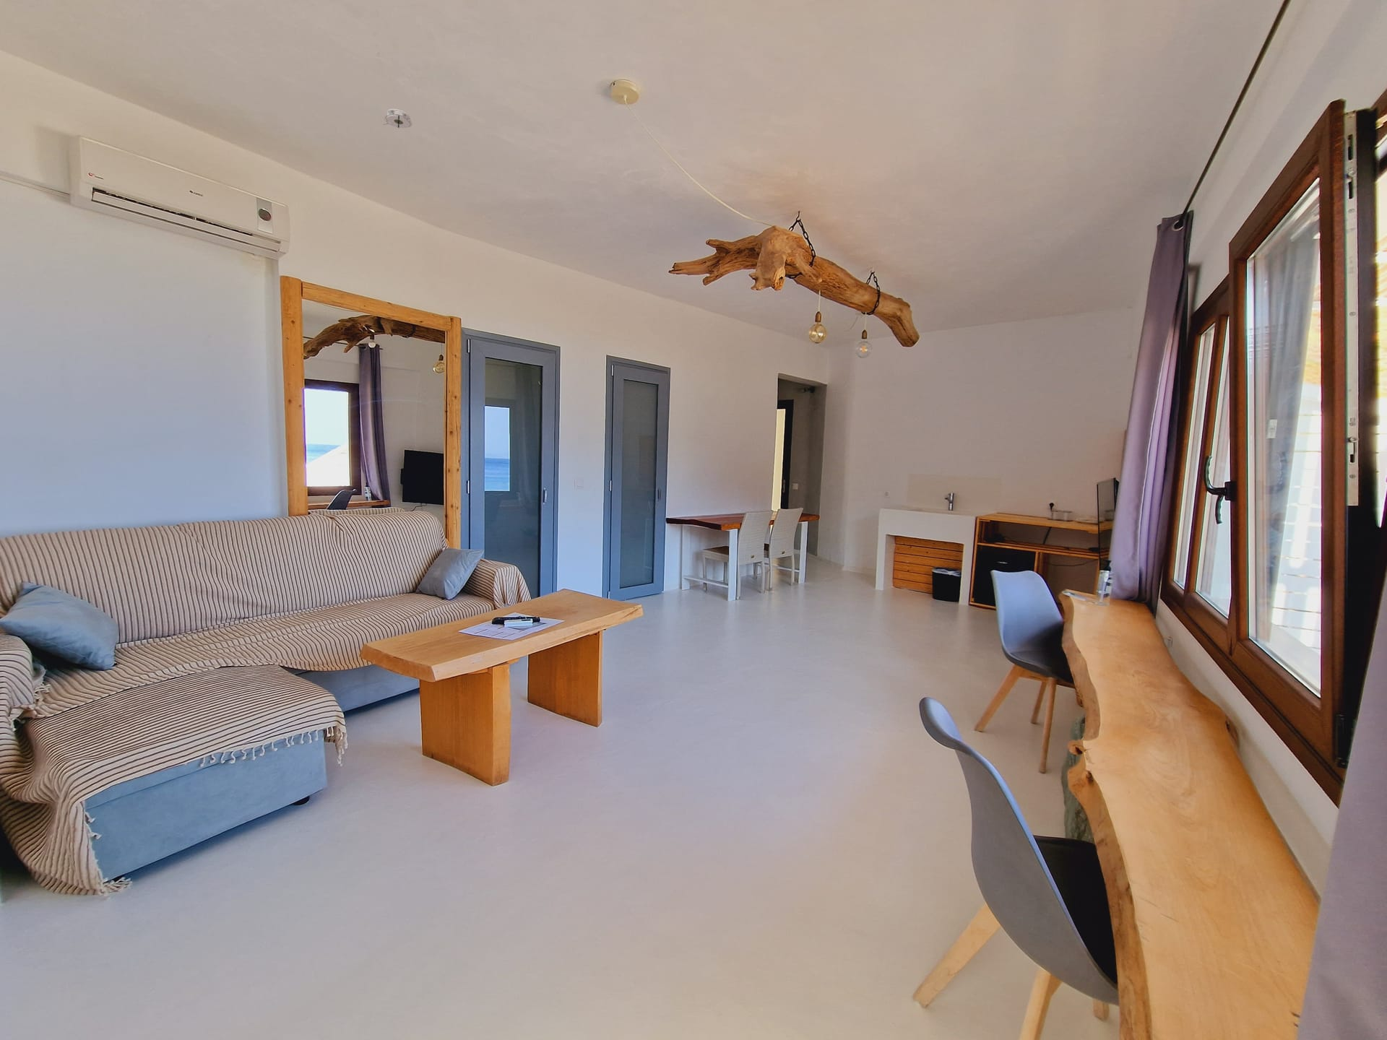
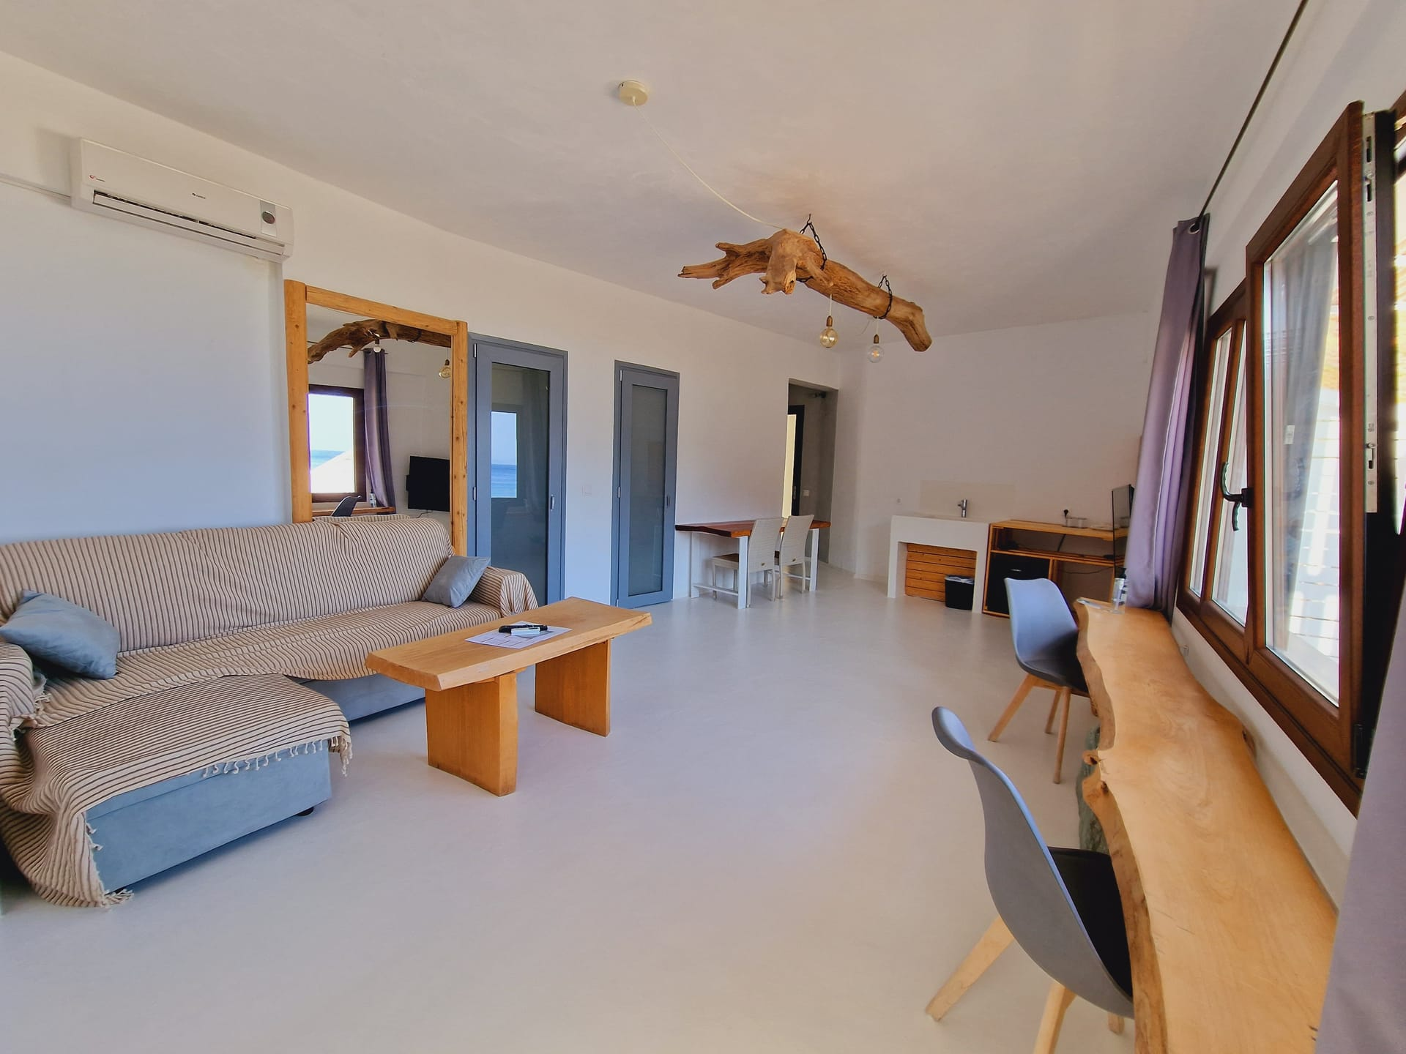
- smoke detector (398, 118)
